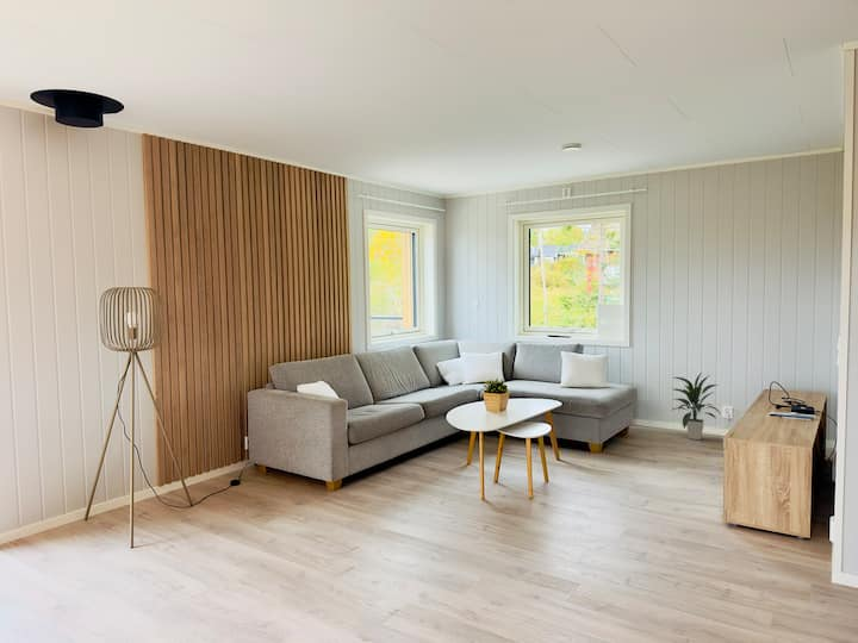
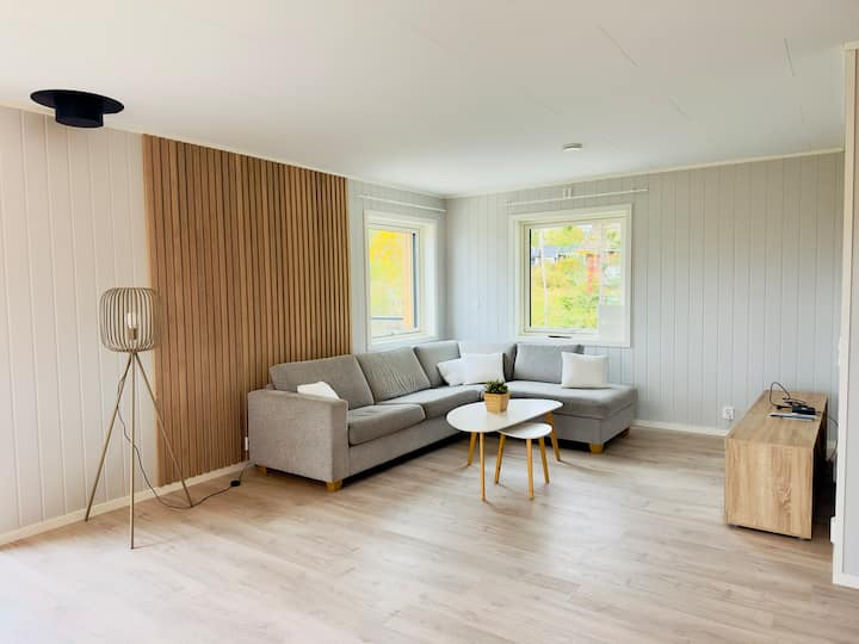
- indoor plant (692, 405)
